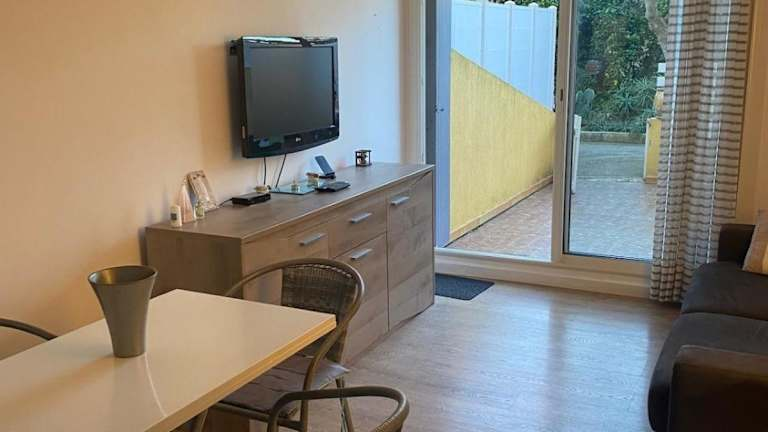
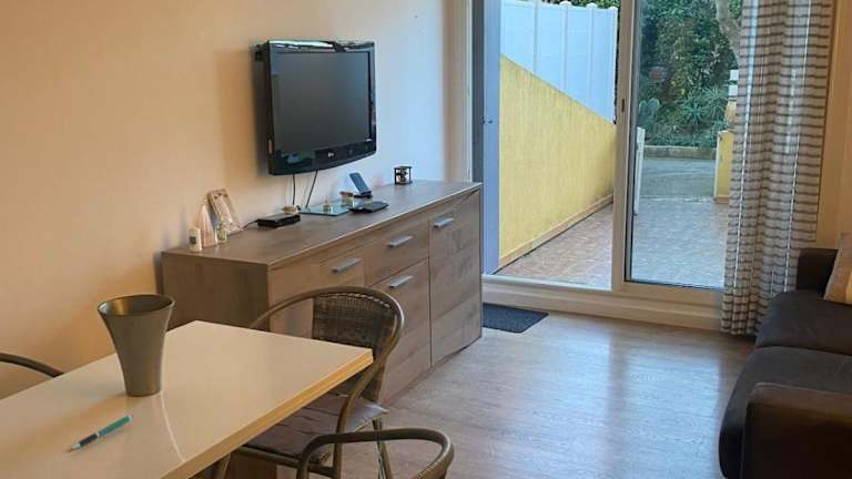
+ pen (103, 430)
